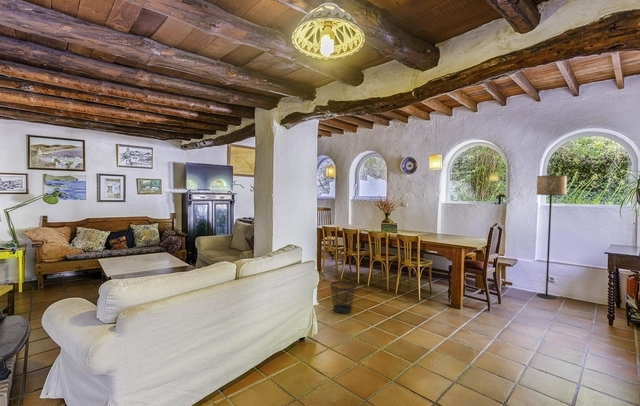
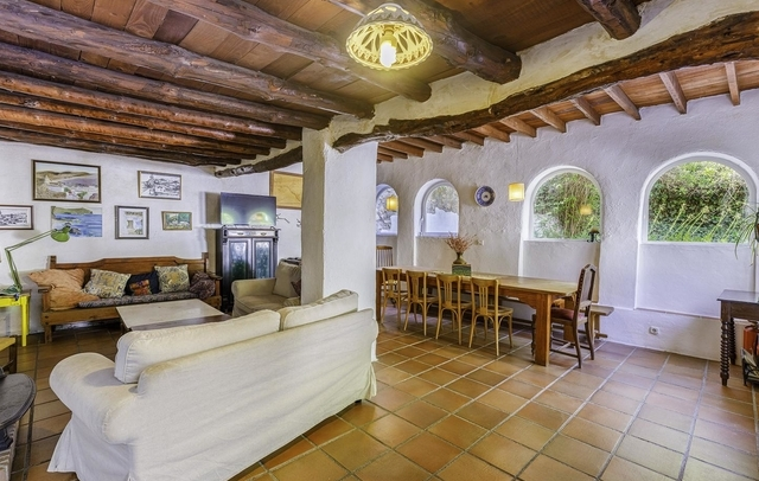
- wastebasket (343, 297)
- floor lamp (549, 236)
